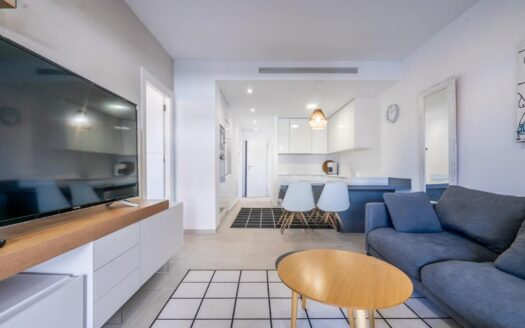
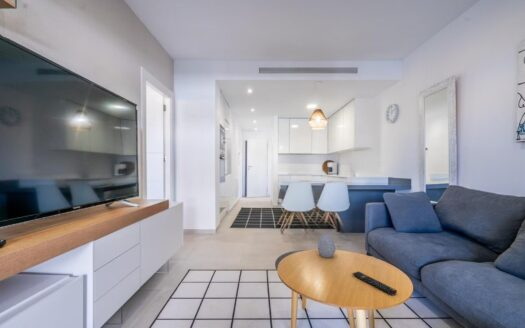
+ decorative egg (326, 244)
+ remote control (373, 282)
